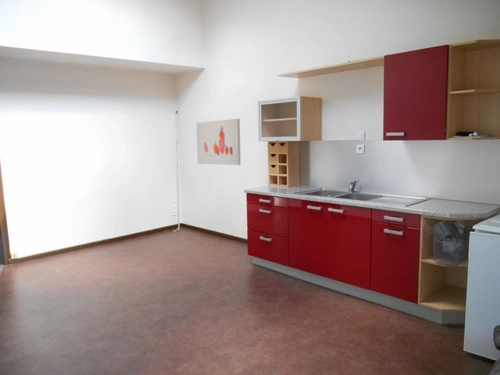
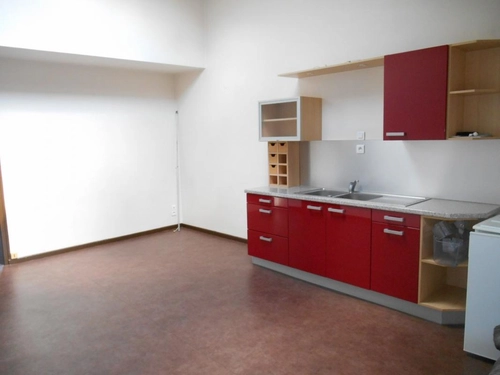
- wall art (217, 142)
